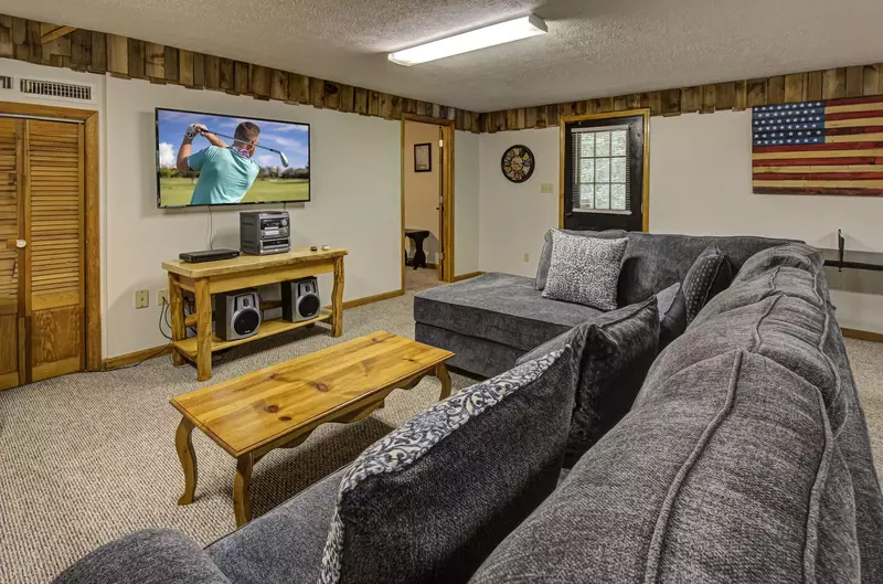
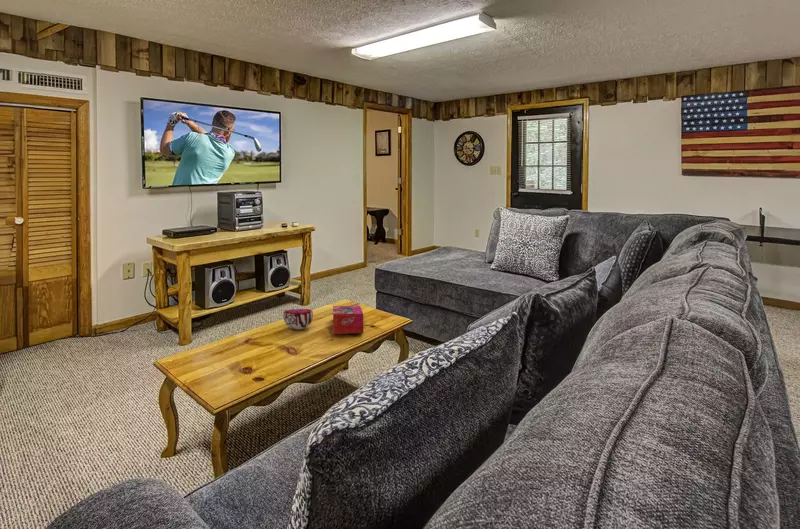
+ tissue box (347, 318)
+ decorative bowl (298, 319)
